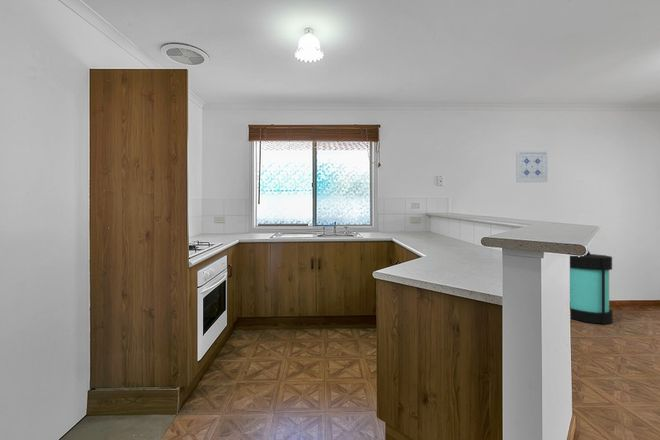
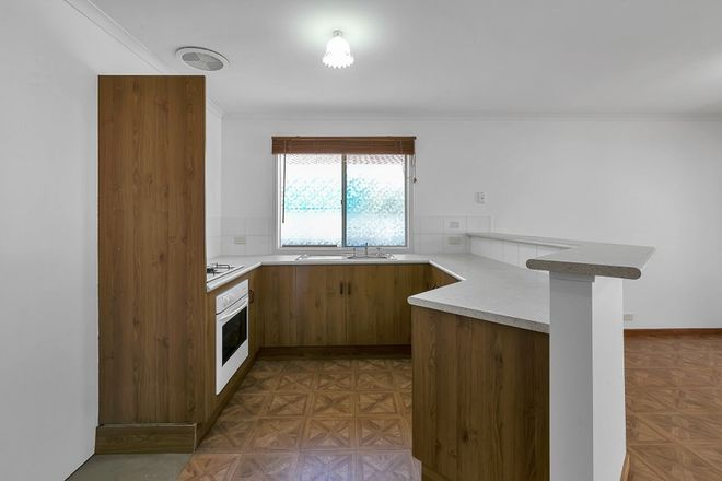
- lantern (584, 283)
- wall art (531, 166)
